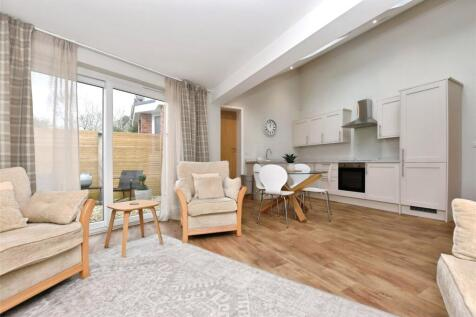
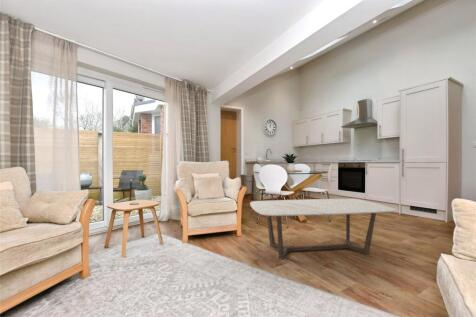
+ coffee table (317, 214)
